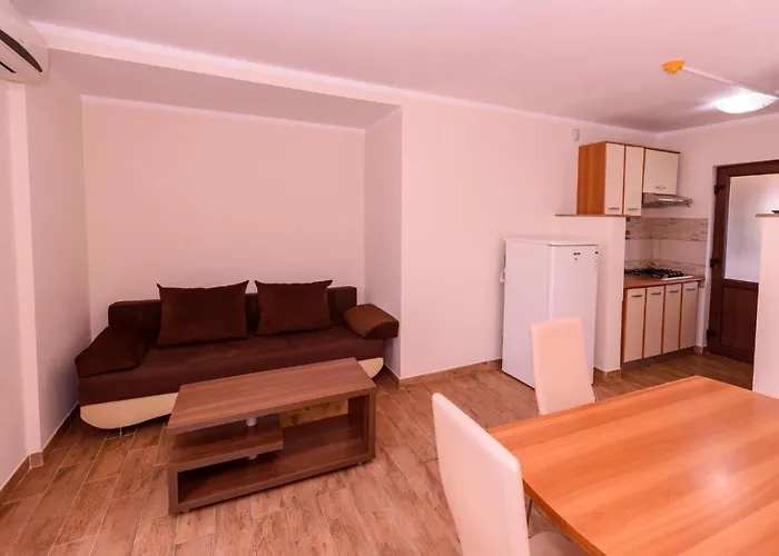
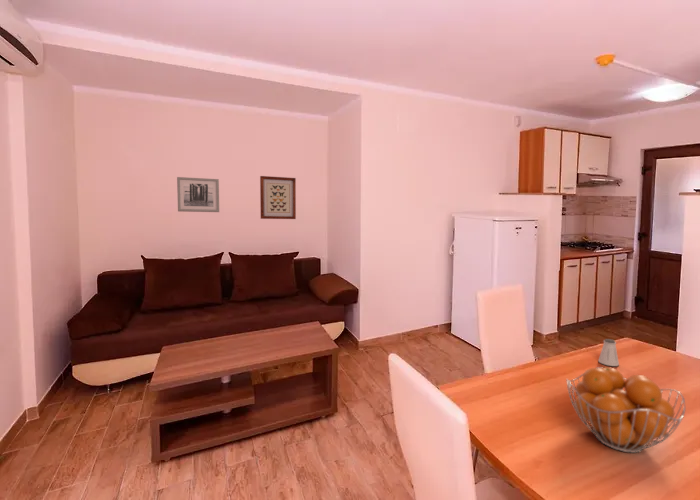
+ wall art (198, 195)
+ fruit basket (620, 406)
+ saltshaker (609, 351)
+ wall art (278, 198)
